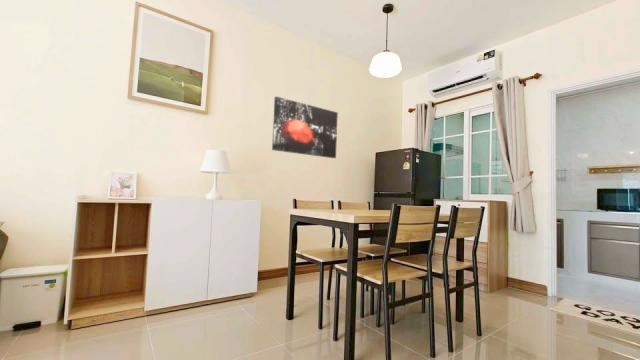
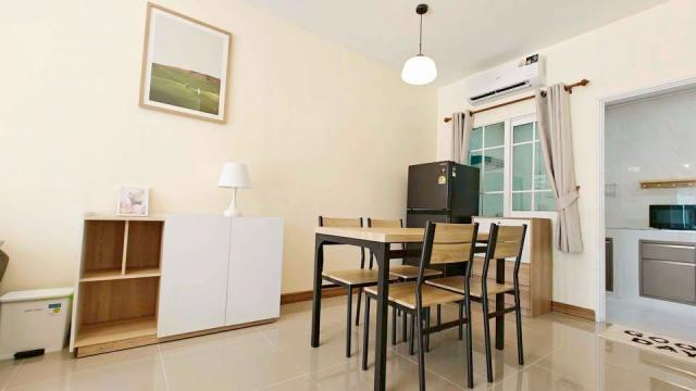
- wall art (307, 129)
